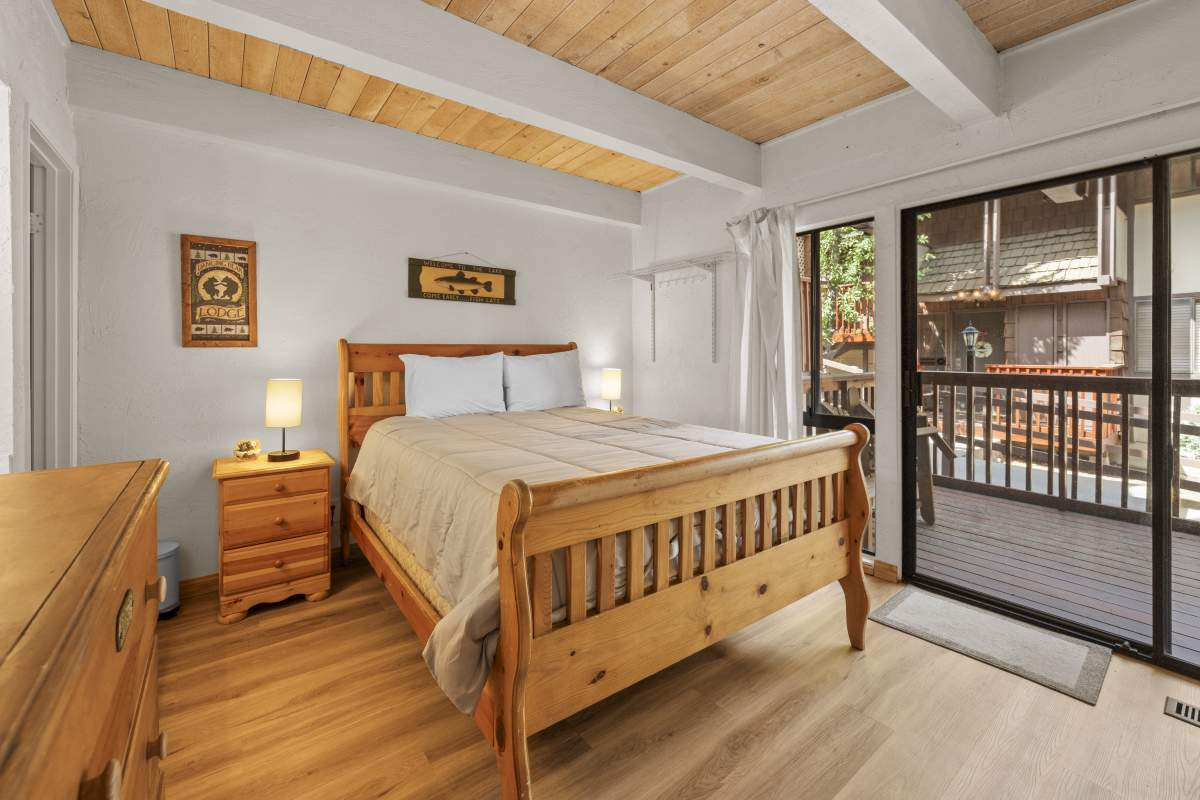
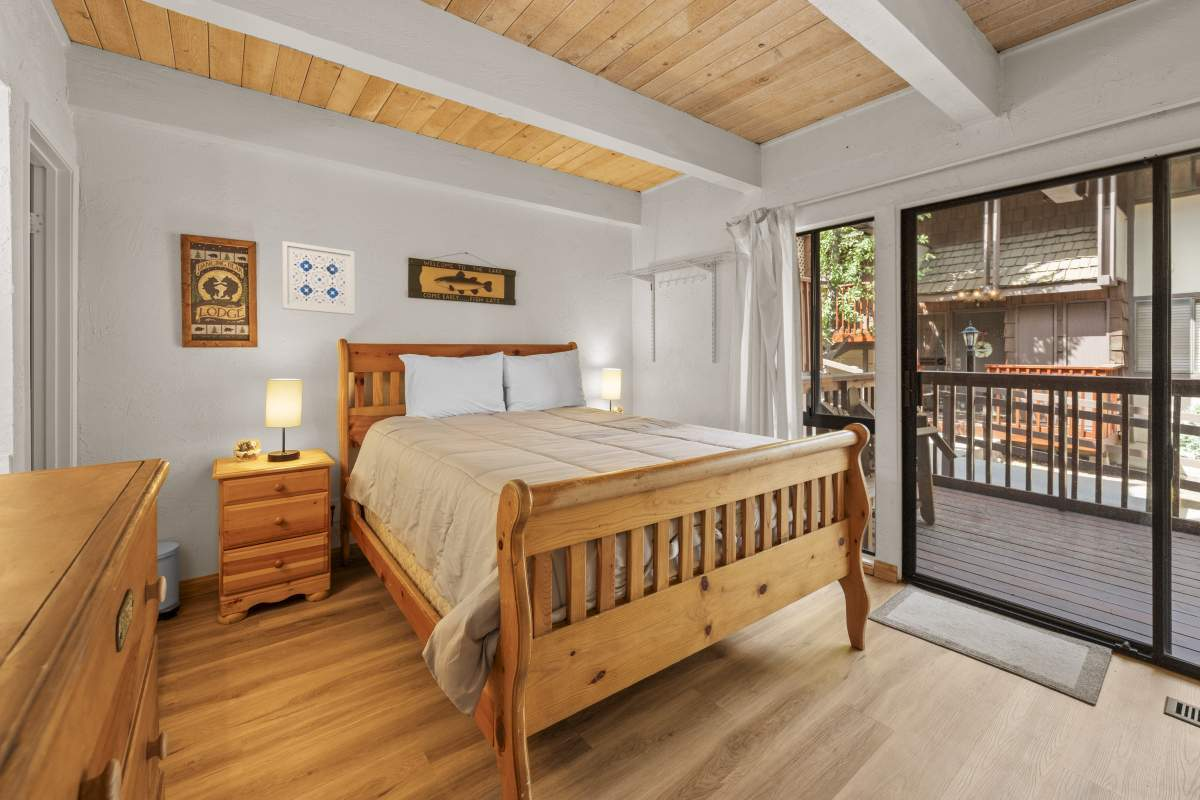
+ wall art (319, 279)
